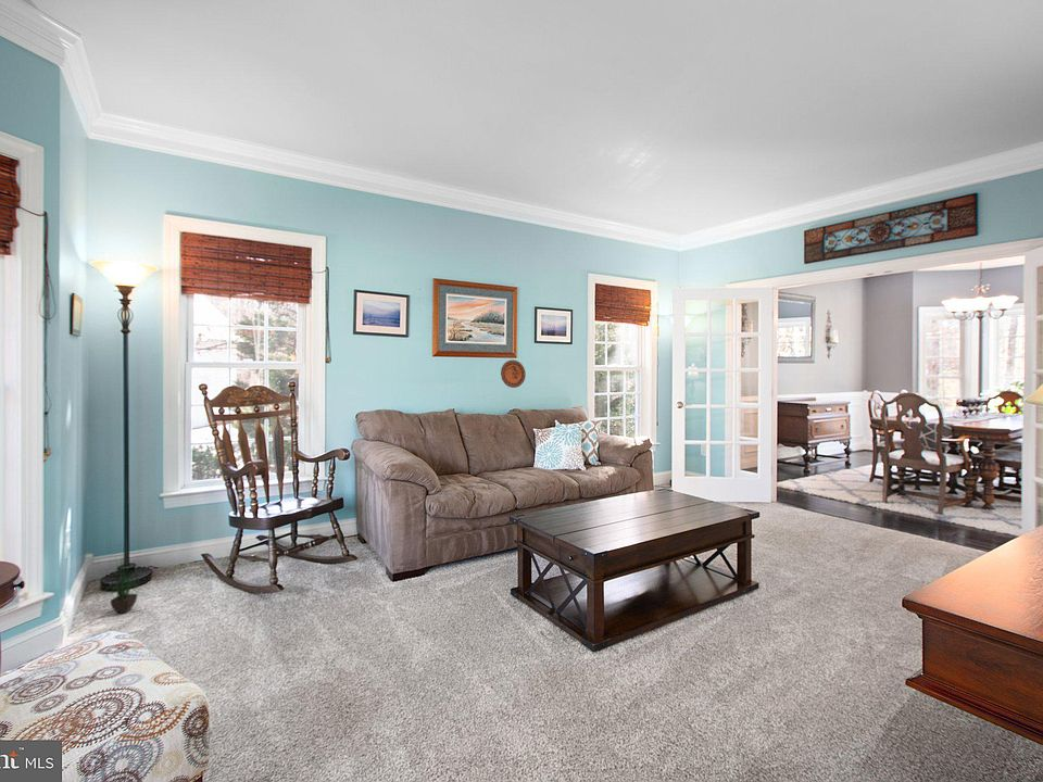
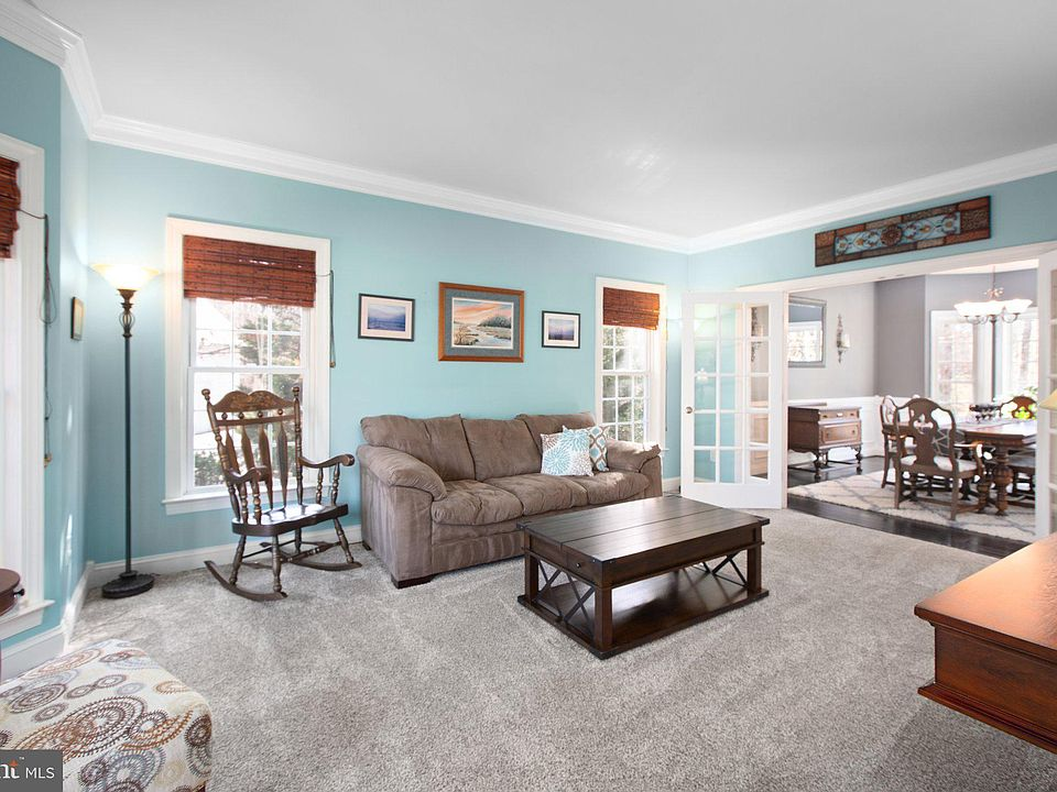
- potted plant (124, 578)
- decorative plate (513, 374)
